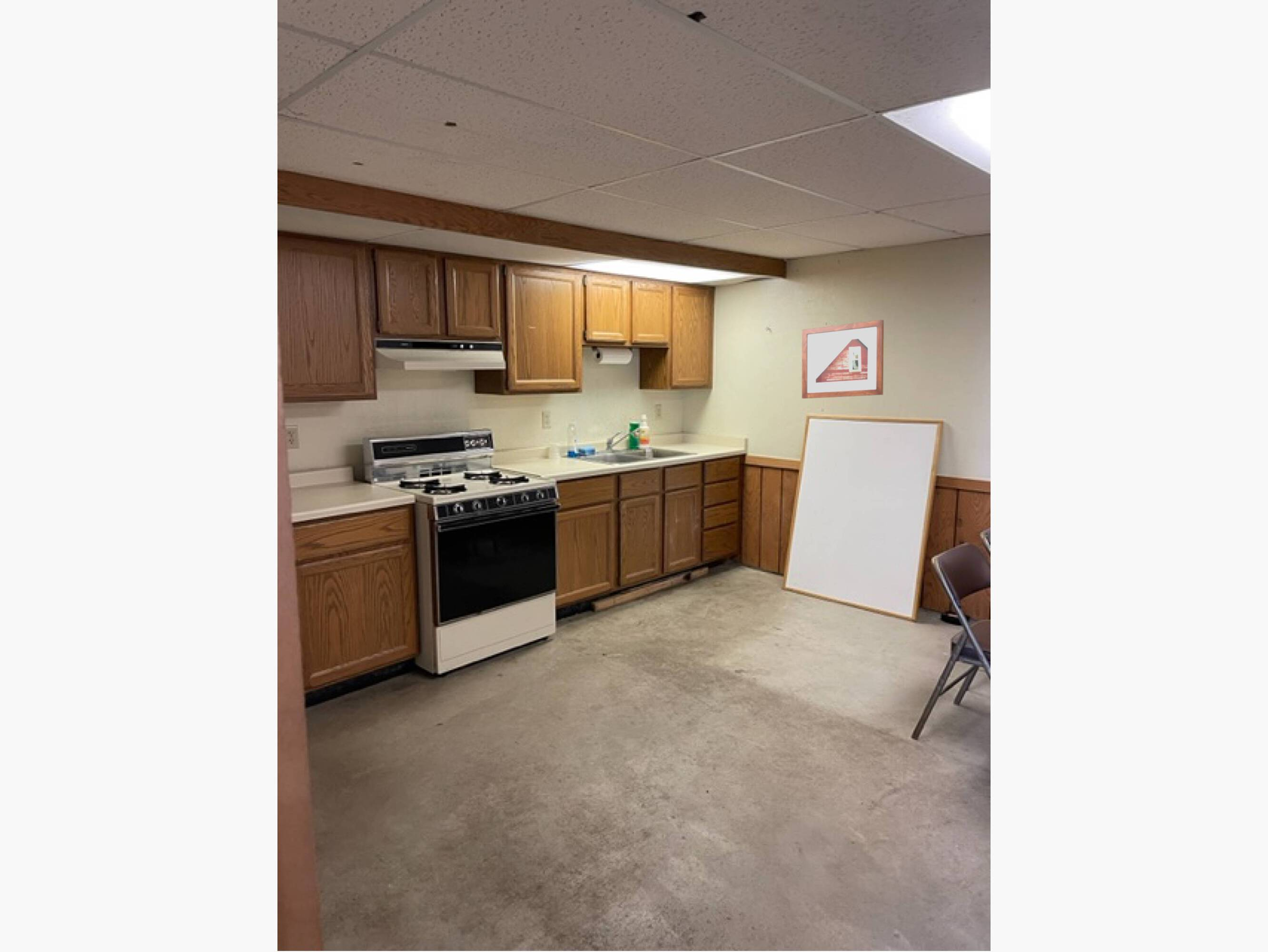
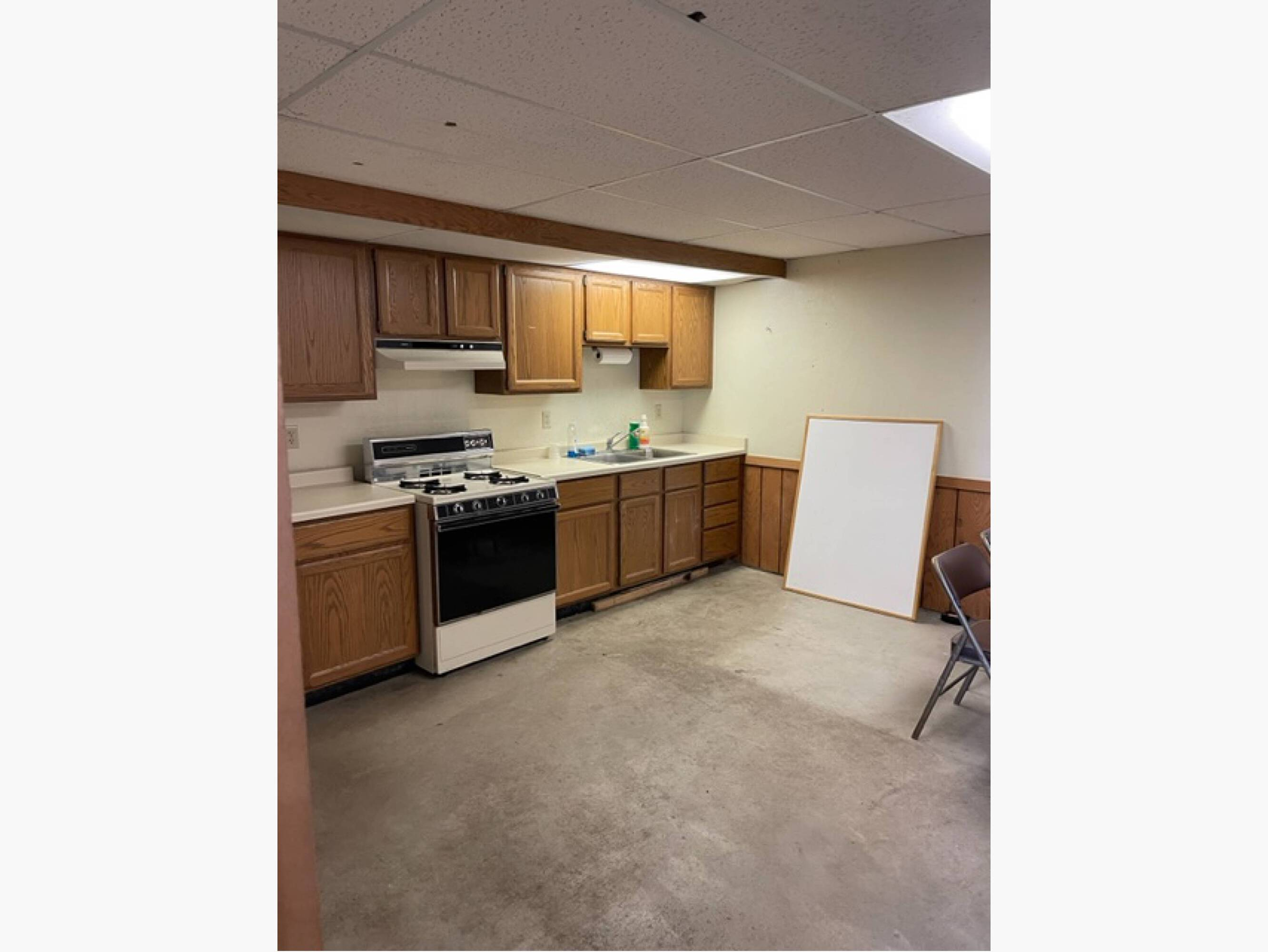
- picture frame (841, 361)
